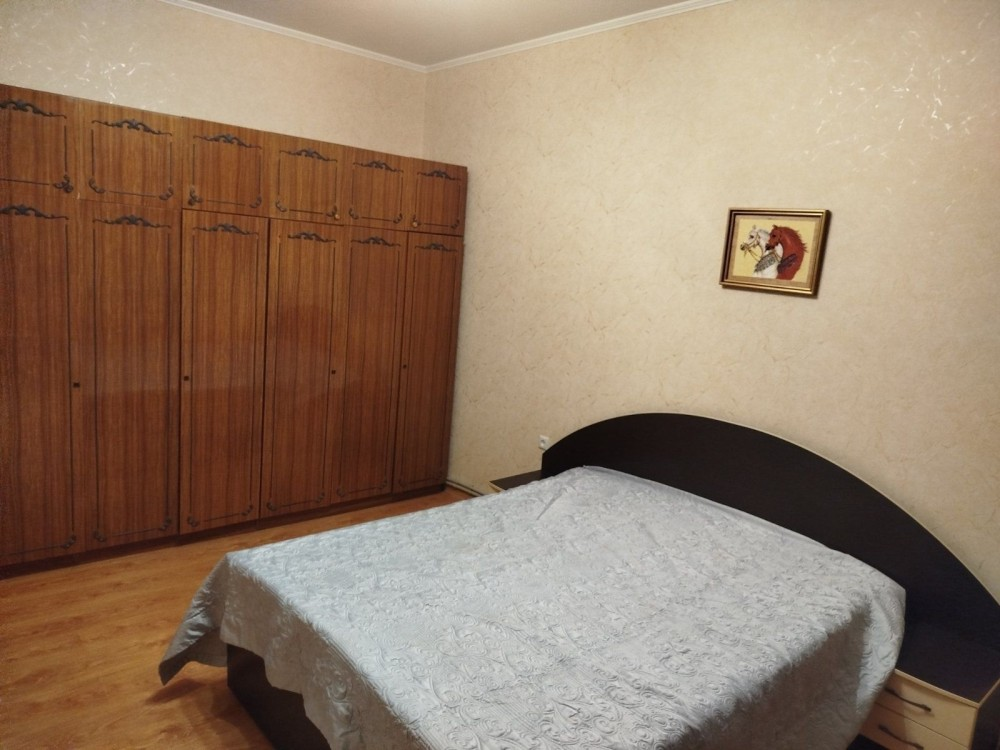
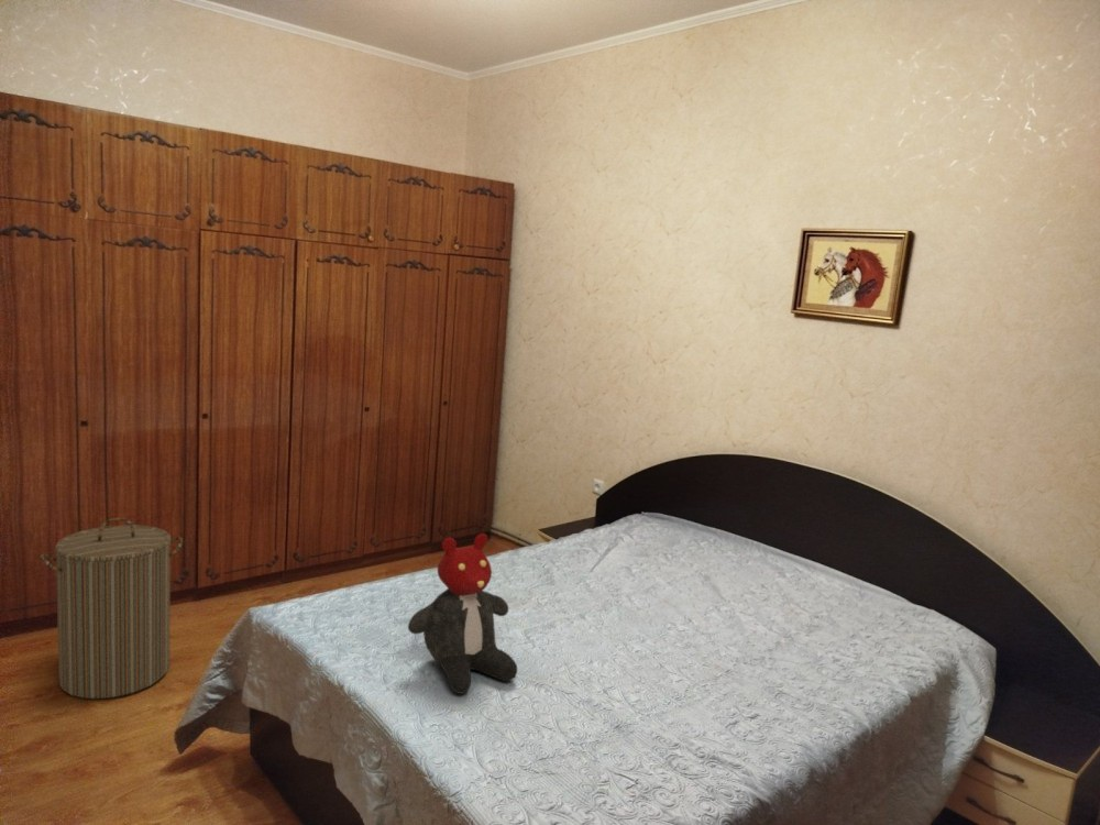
+ teddy bear (471, 607)
+ laundry hamper (114, 597)
